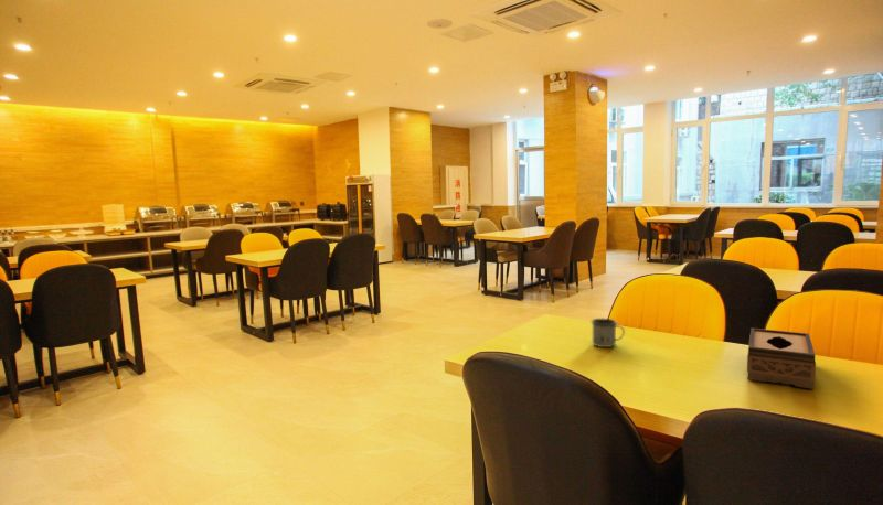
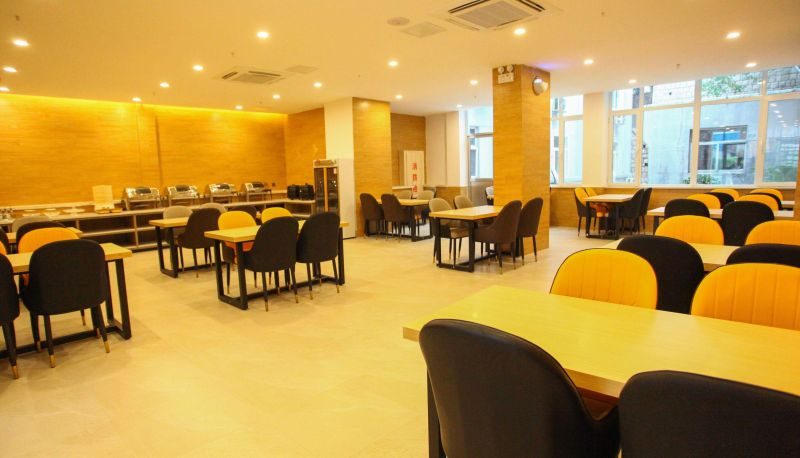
- mug (607, 333)
- tissue box (779, 355)
